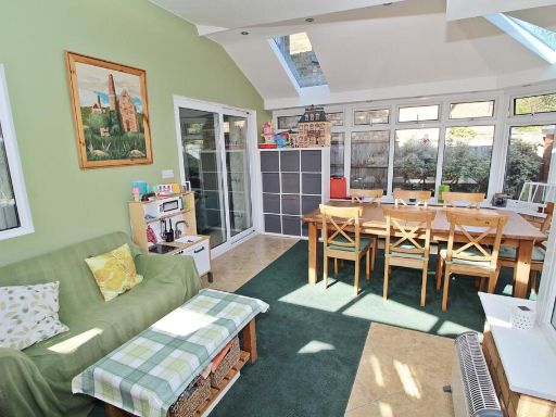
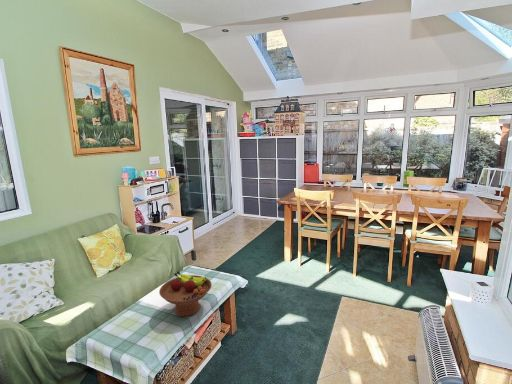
+ fruit bowl (186, 294)
